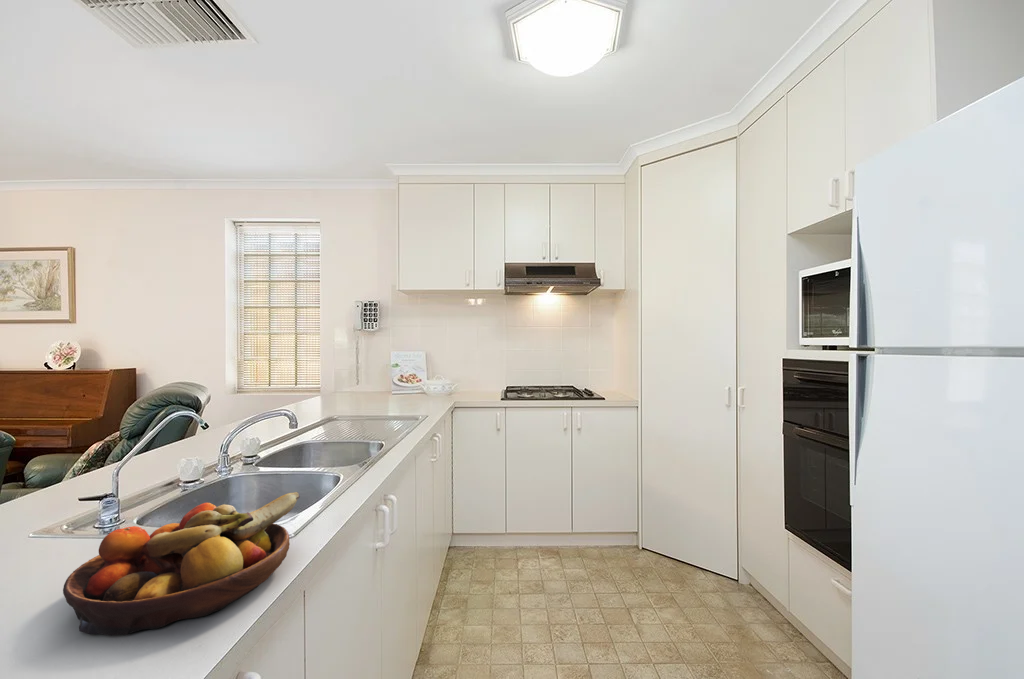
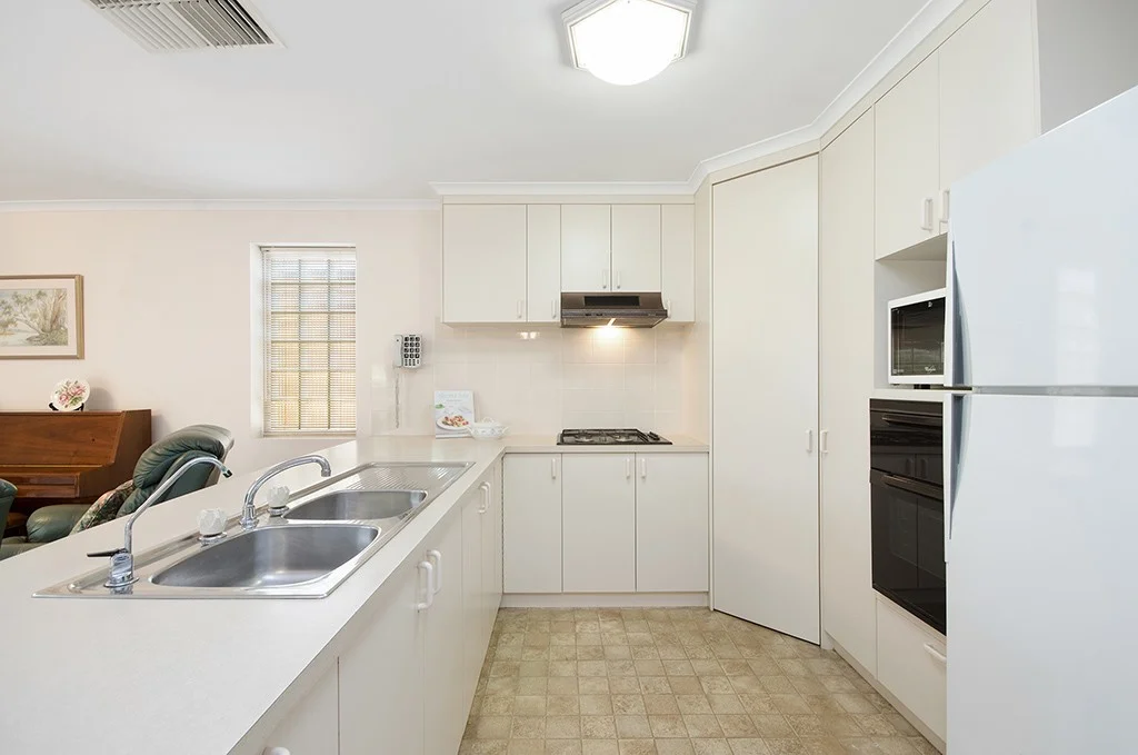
- fruit bowl (191, 544)
